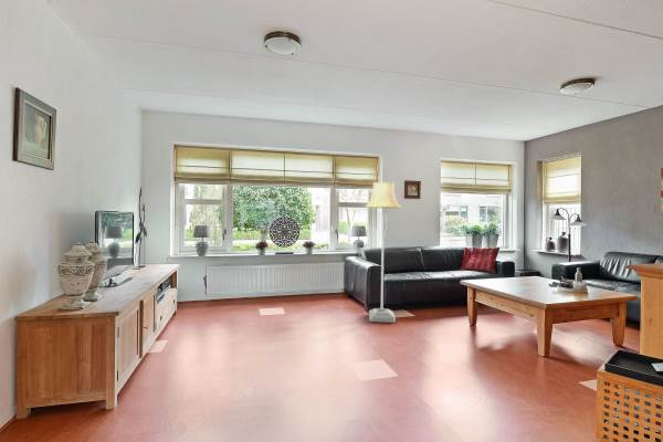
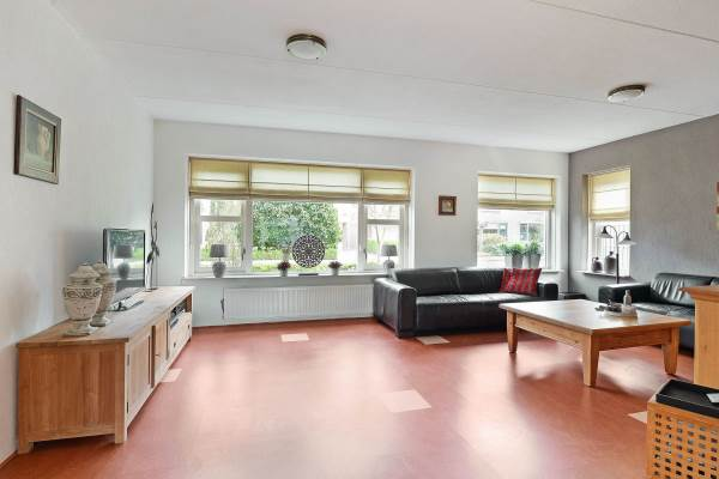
- floor lamp (382, 251)
